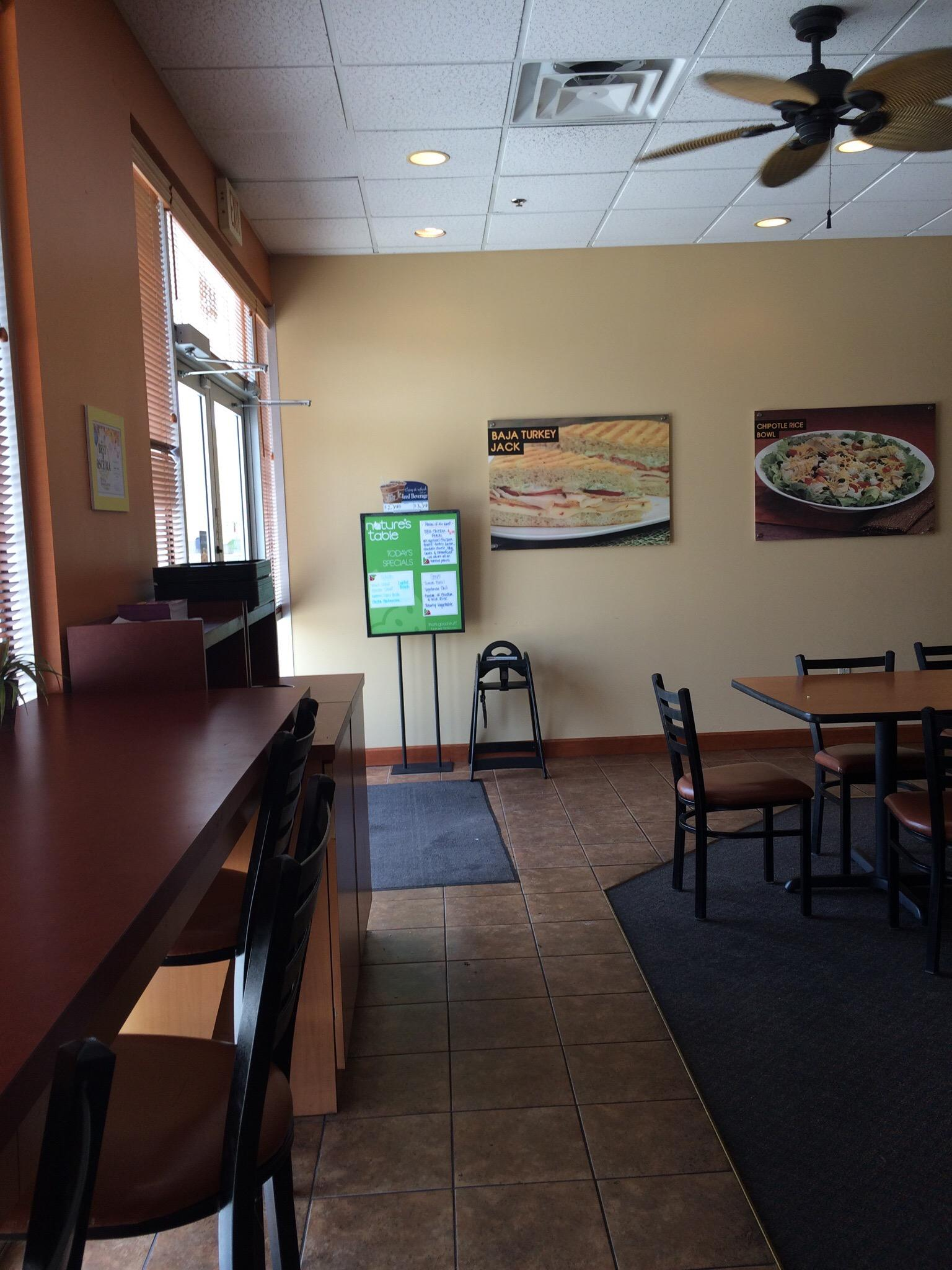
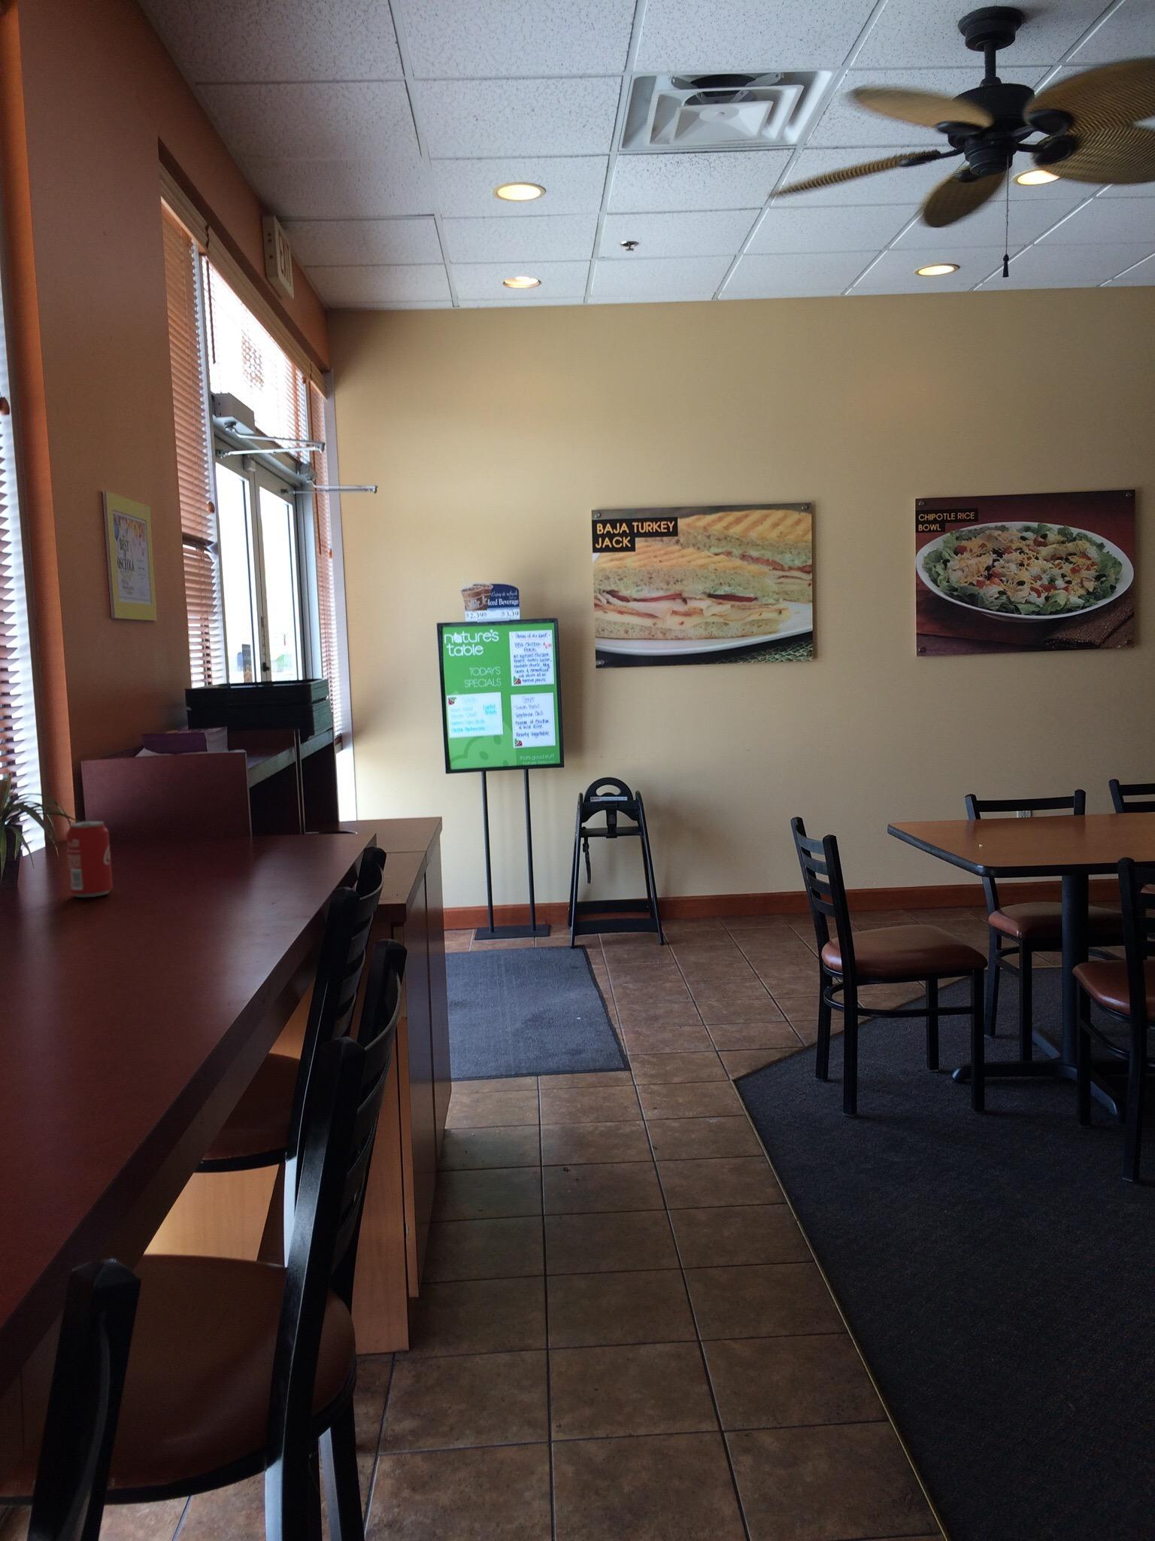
+ beverage can (89, 858)
